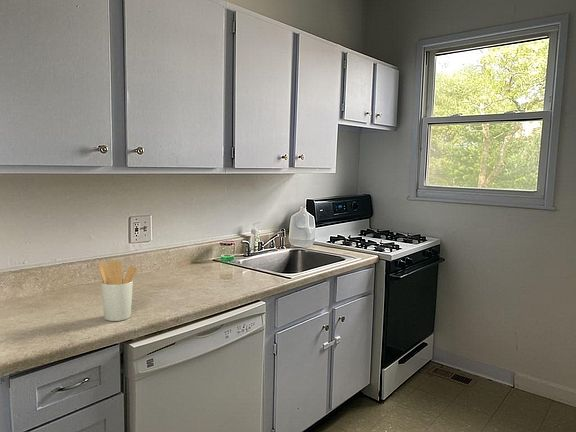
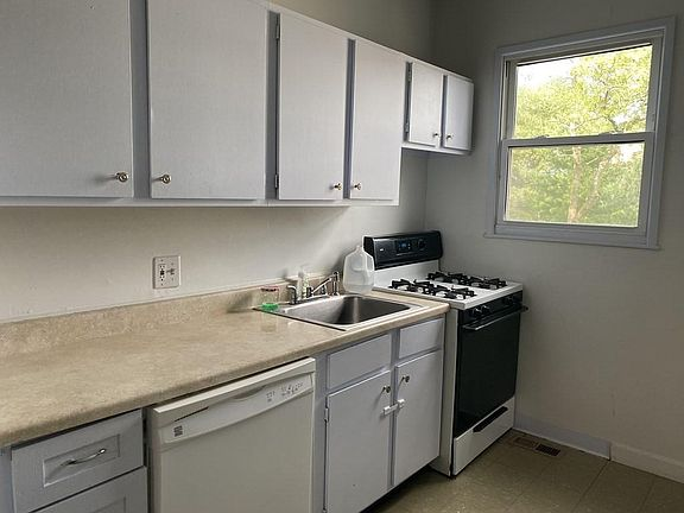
- utensil holder (115, 288)
